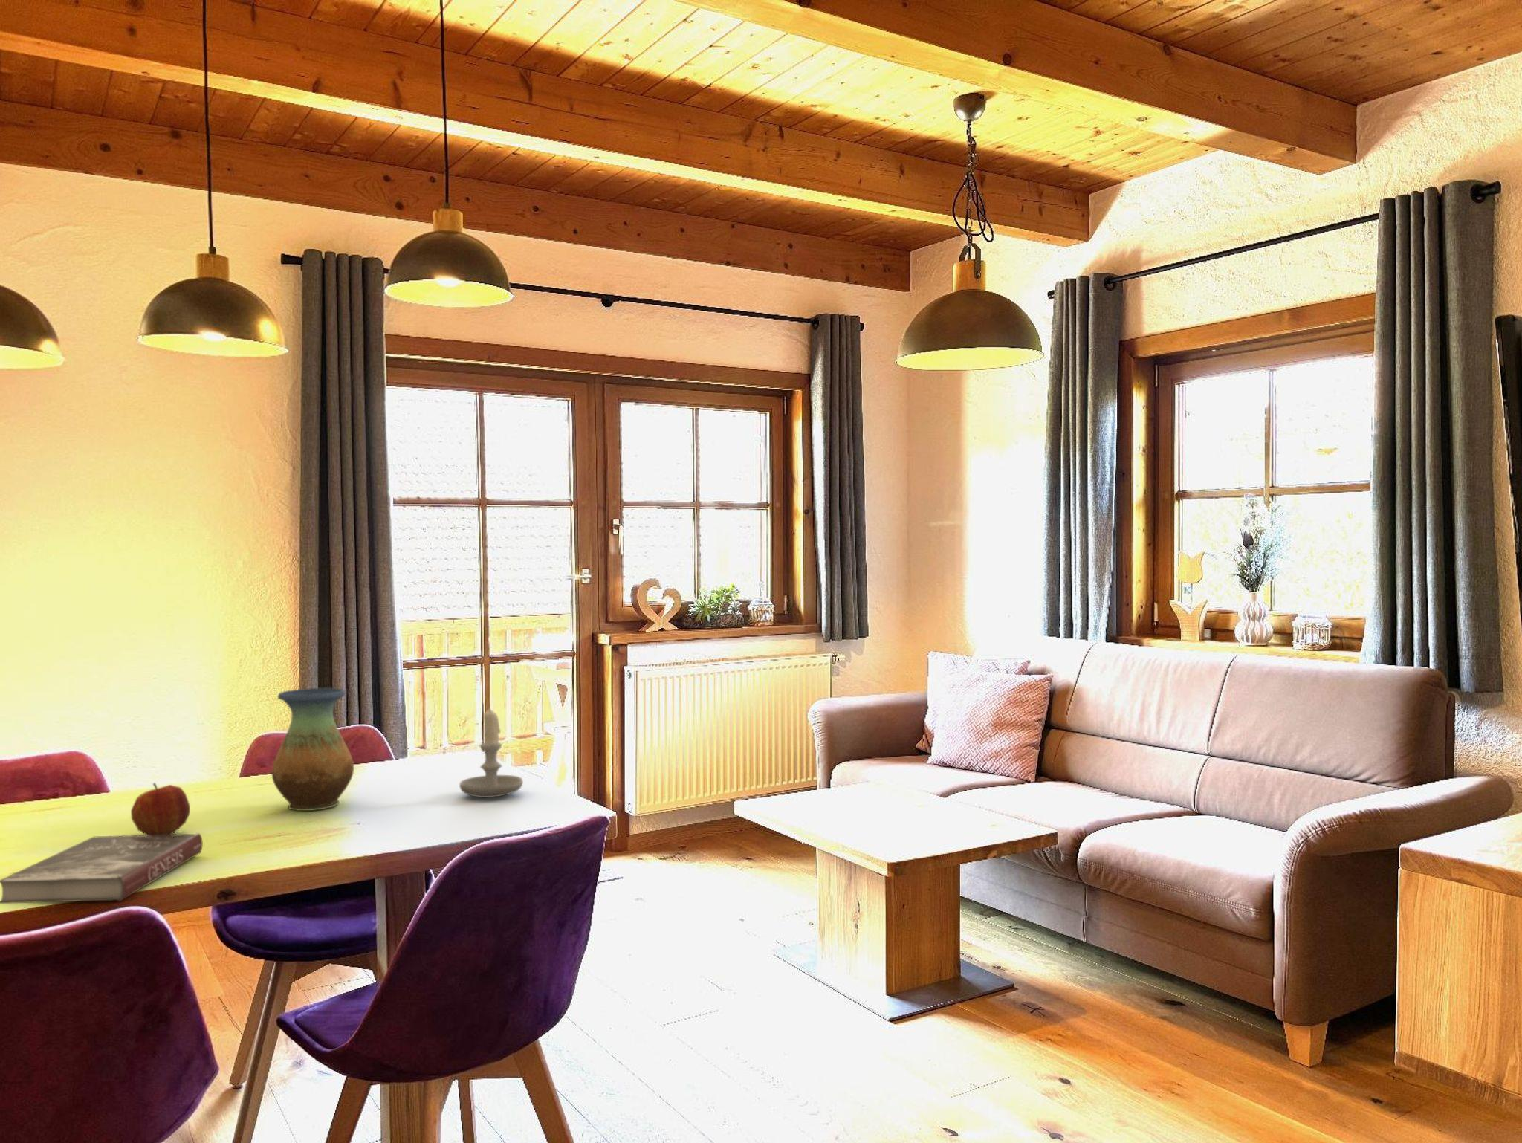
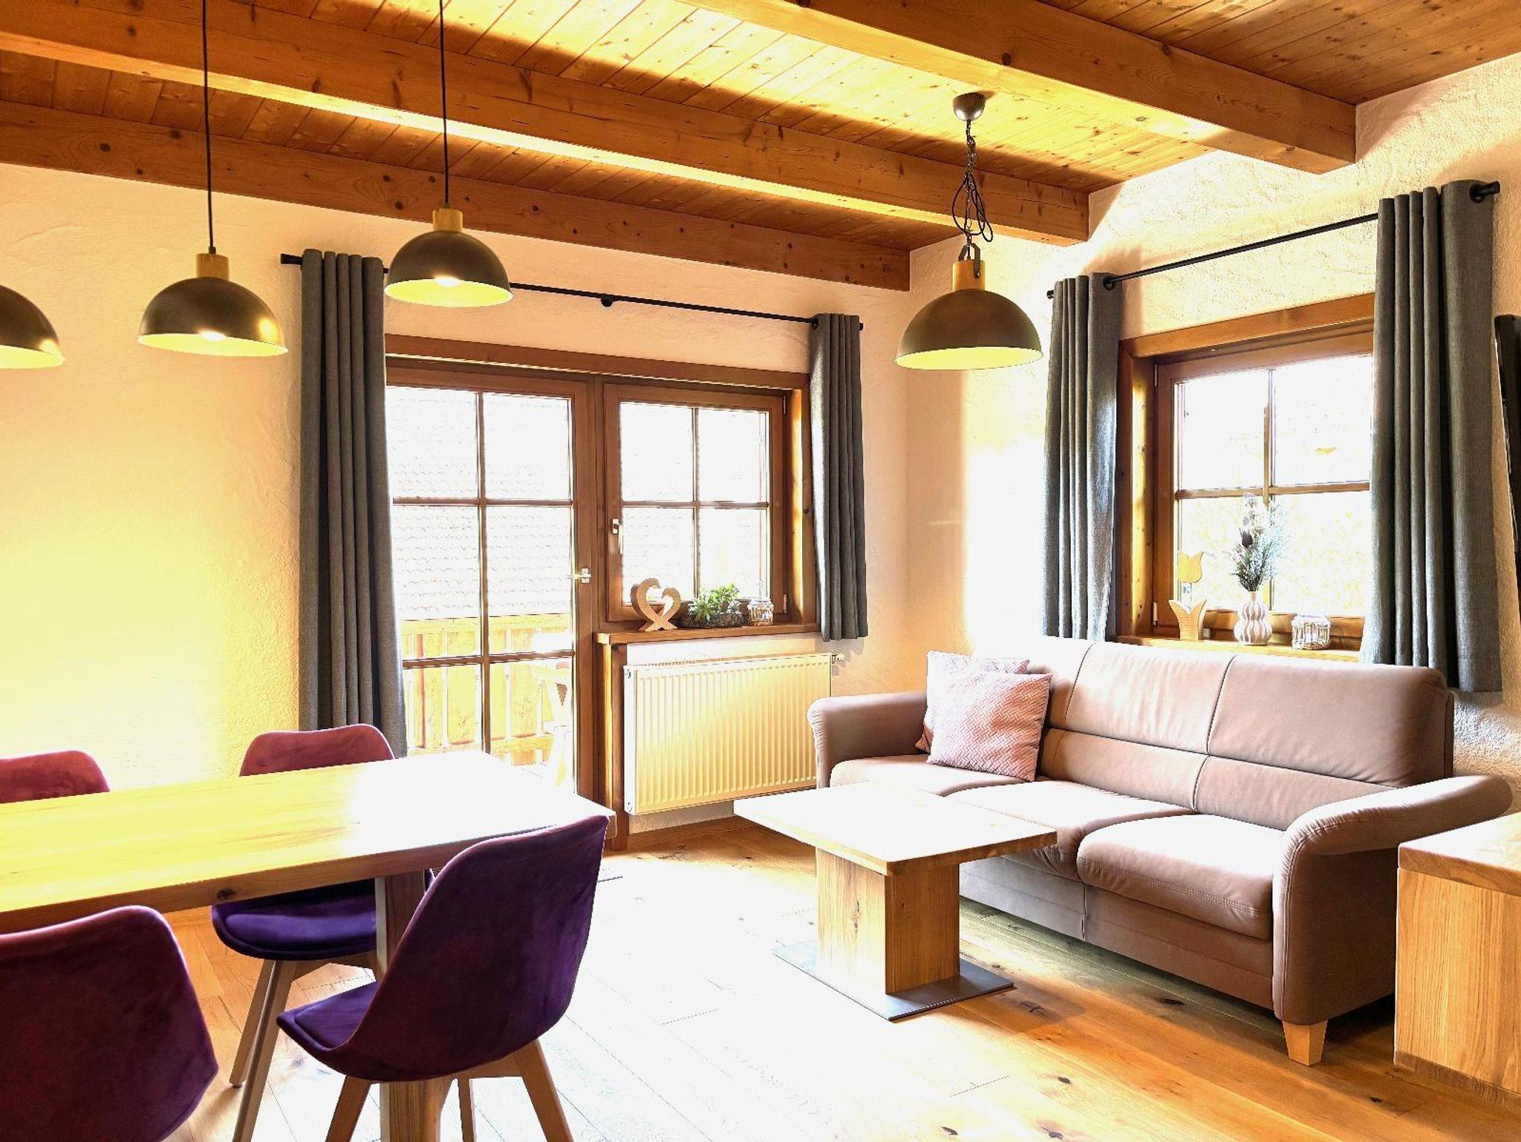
- book (108, 866)
- vase (313, 748)
- candle (491, 750)
- apple (161, 808)
